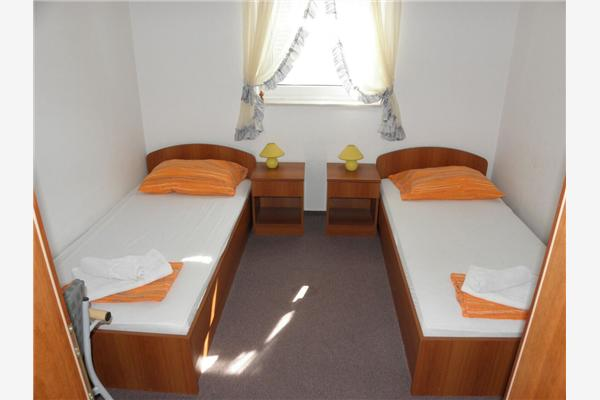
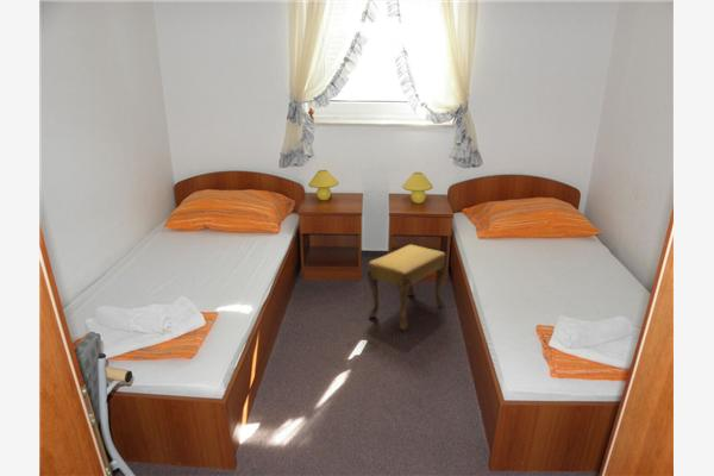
+ footstool (407, 283)
